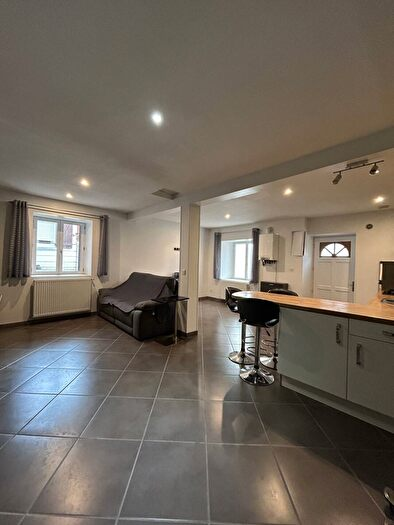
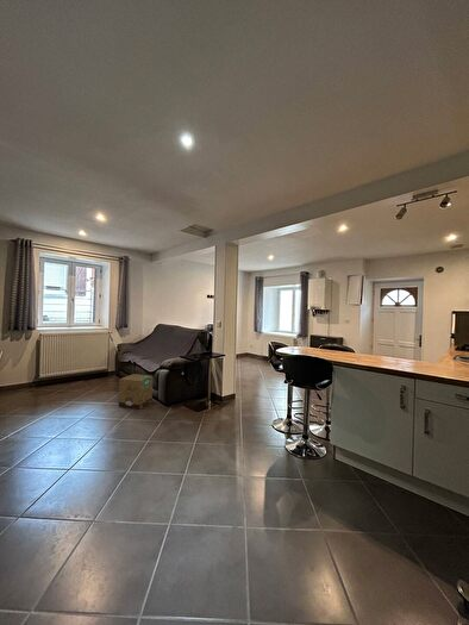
+ cardboard box (136, 390)
